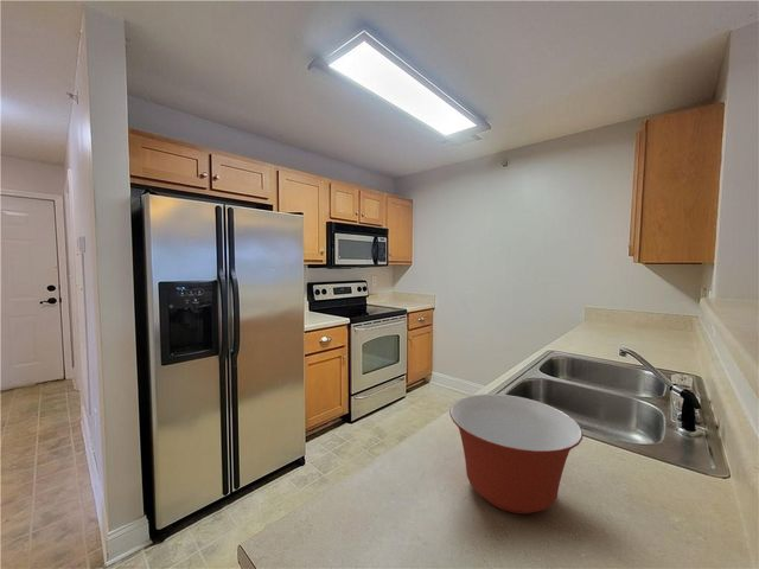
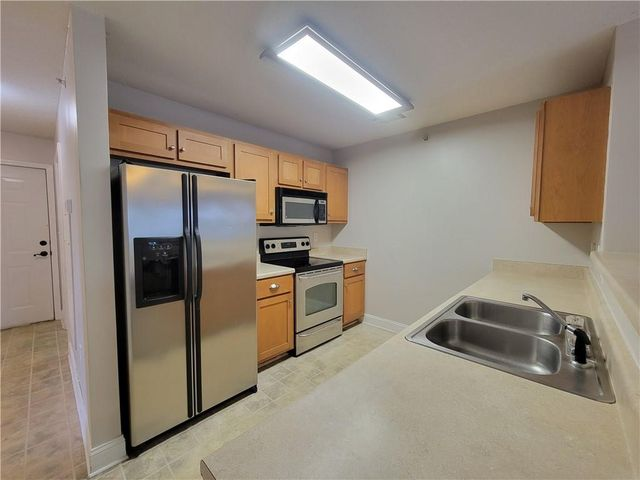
- mixing bowl (510, 454)
